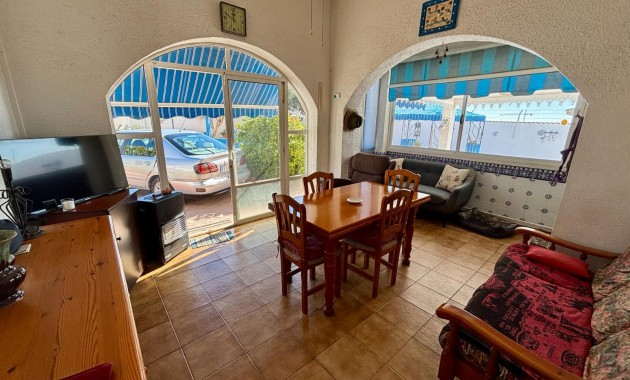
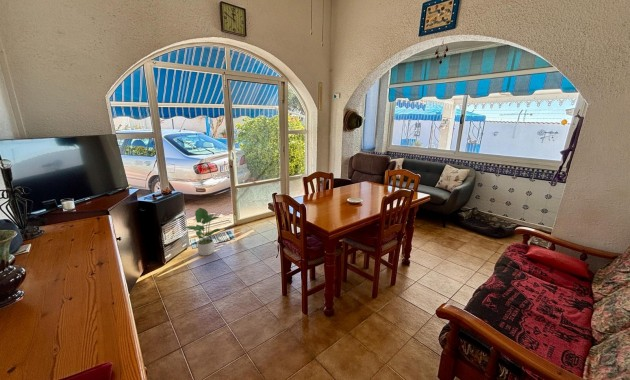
+ potted plant (203, 233)
